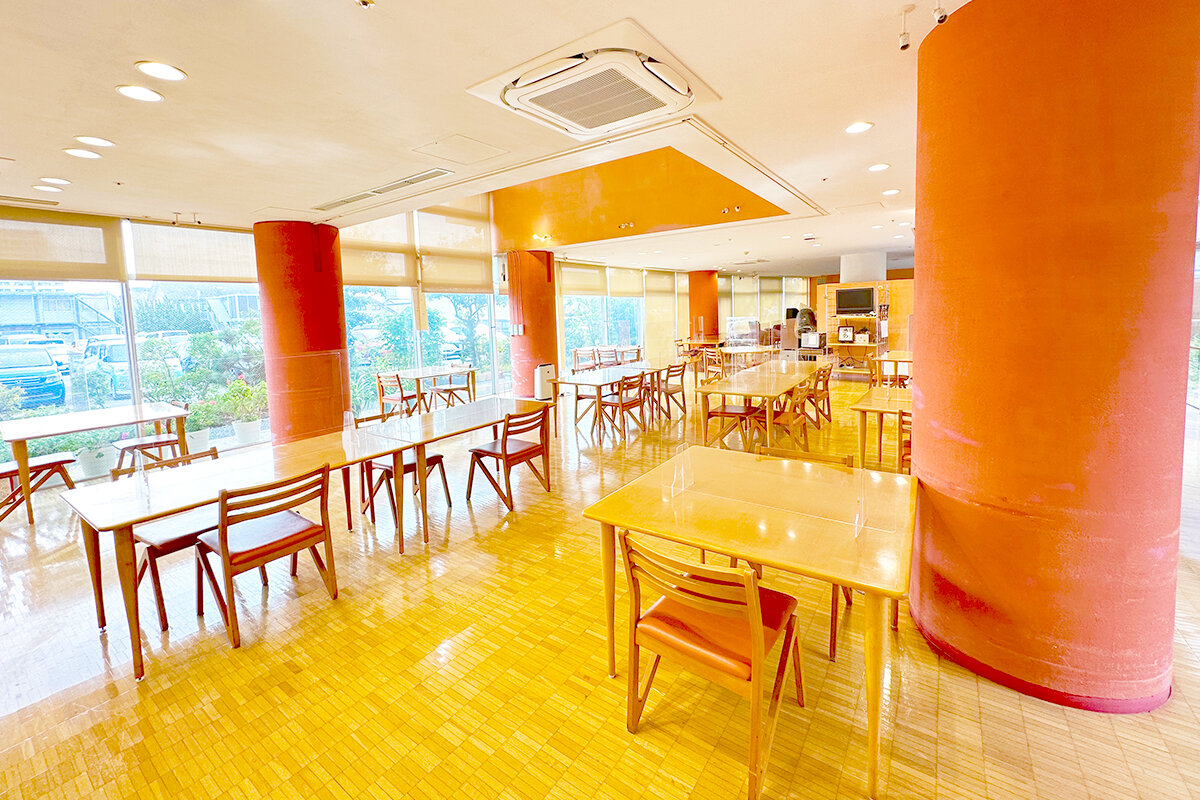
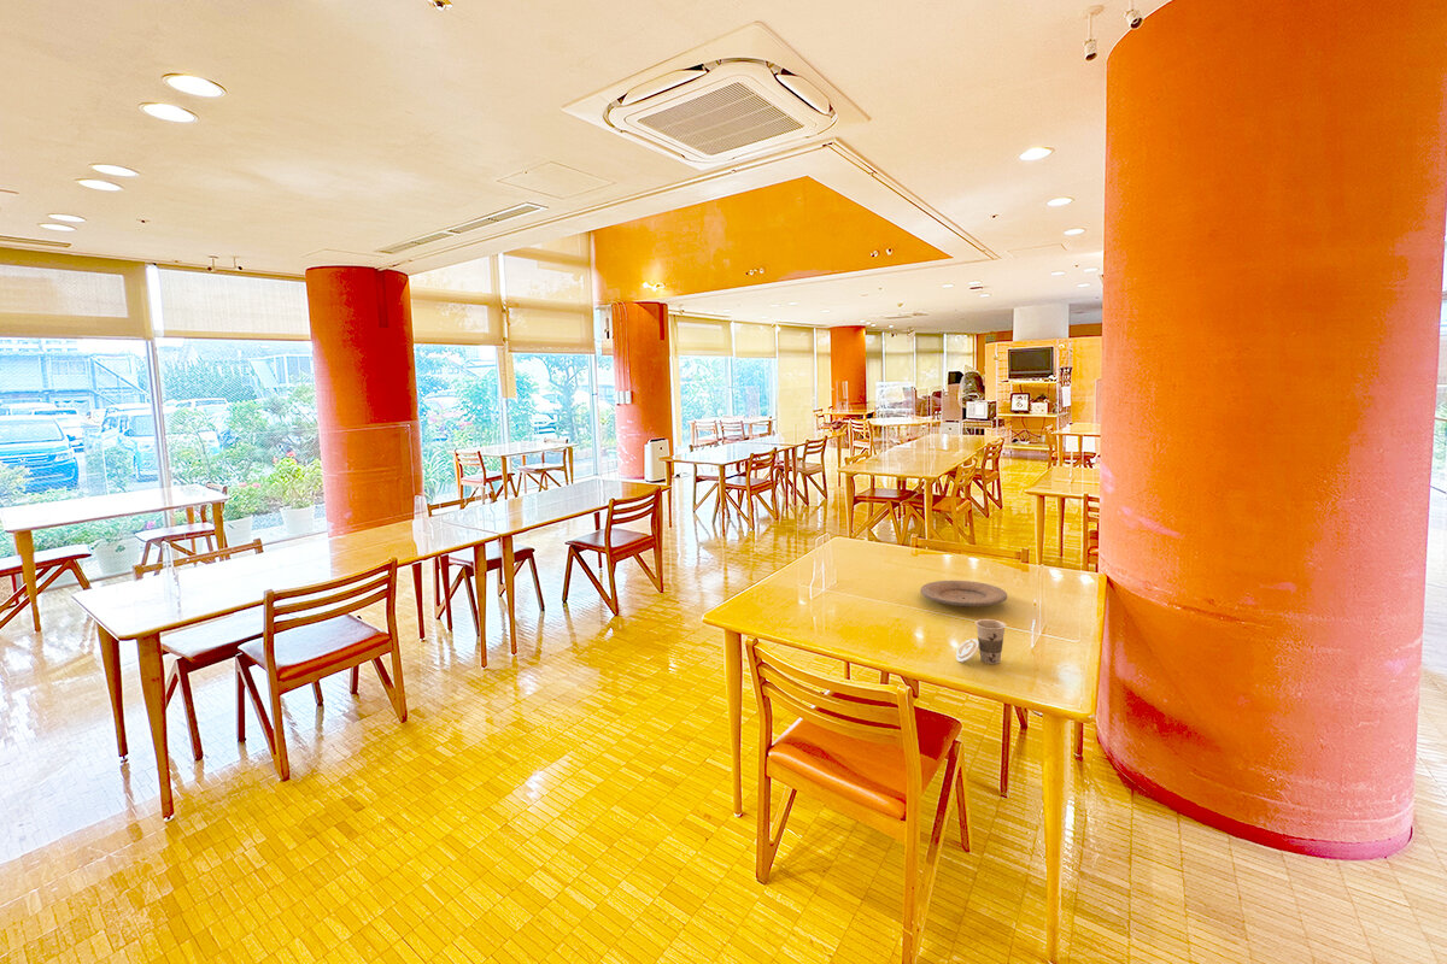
+ cup (980, 642)
+ plate (962, 595)
